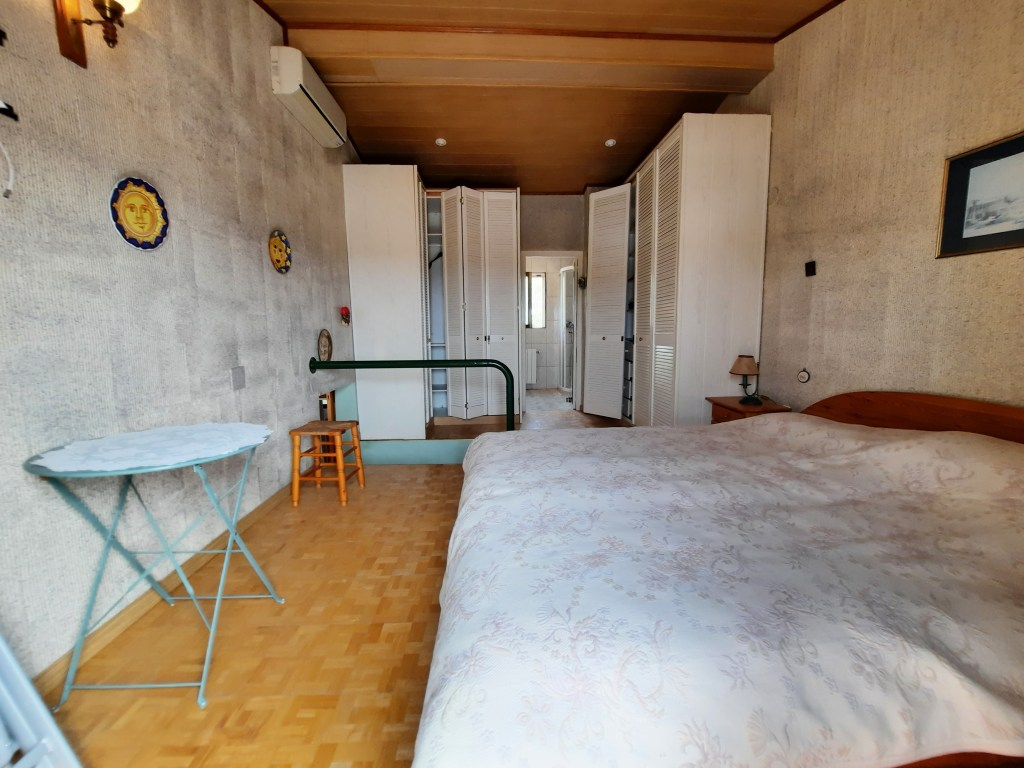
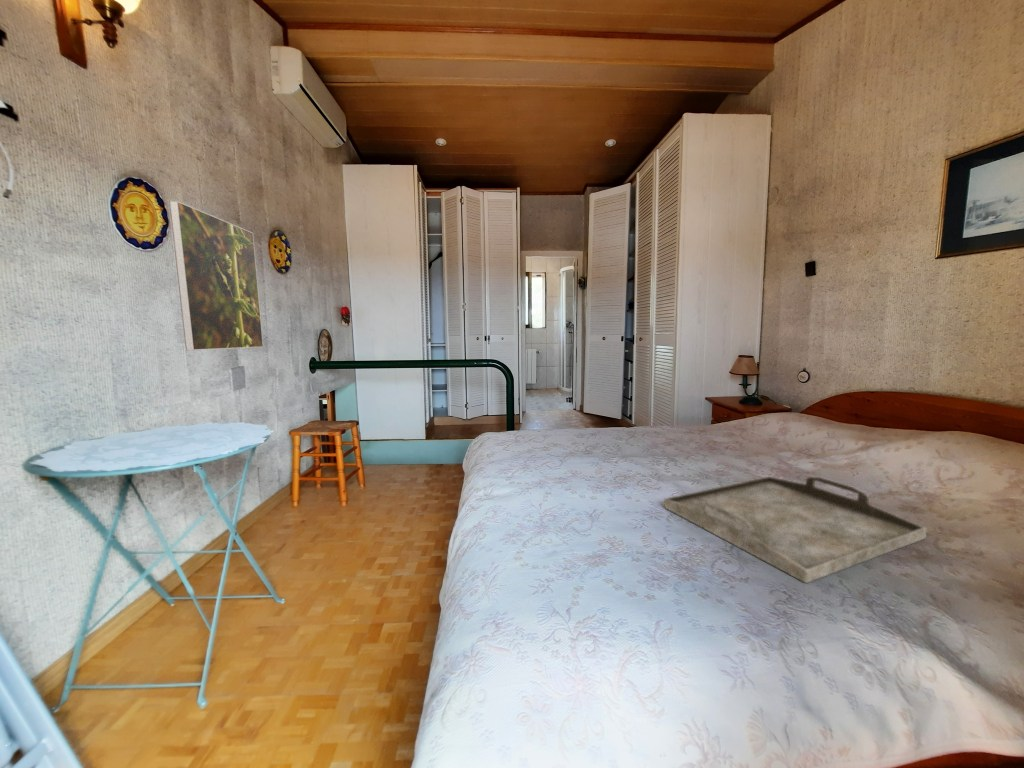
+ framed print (223, 284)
+ serving tray (783, 508)
